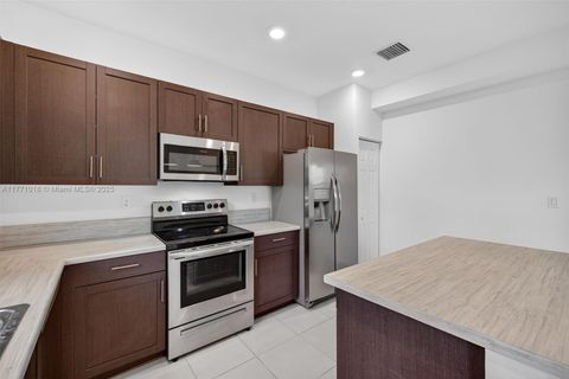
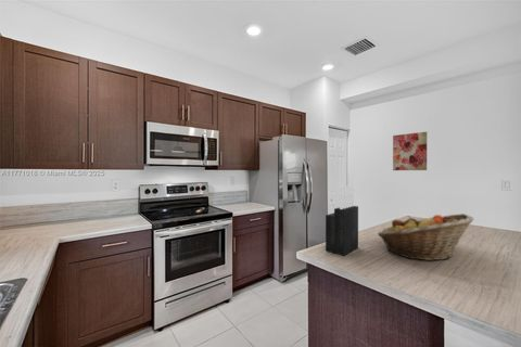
+ wall art (408, 152)
+ knife block (340, 217)
+ fruit basket (422, 231)
